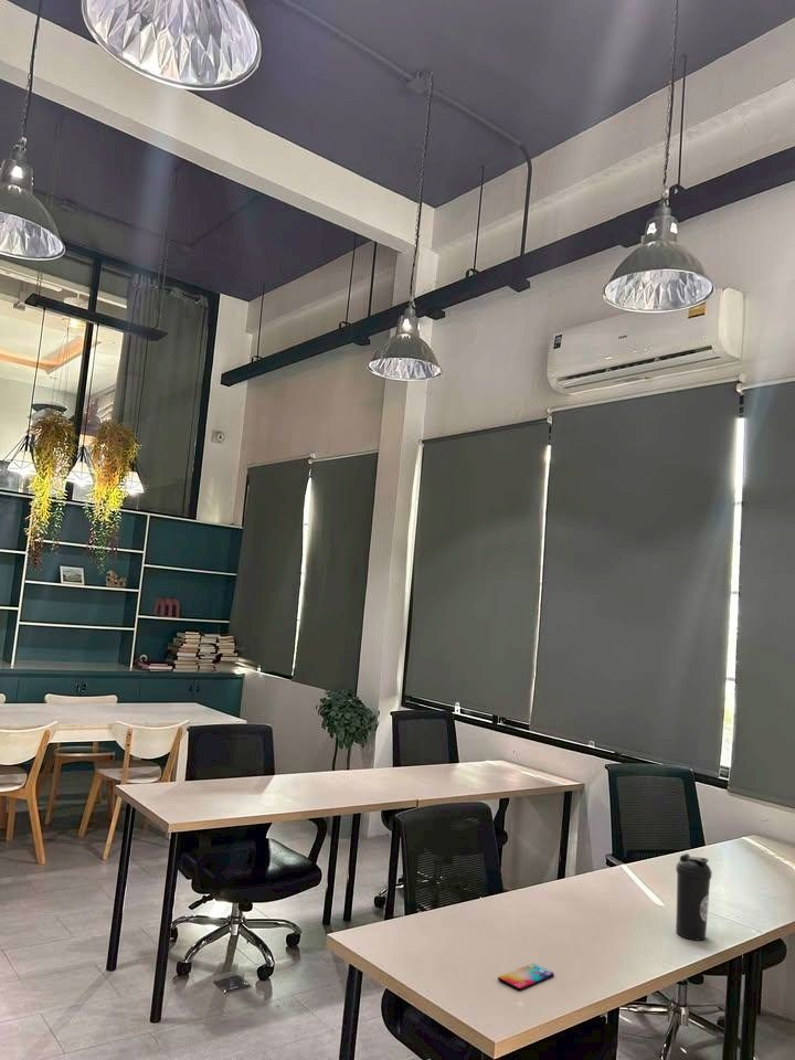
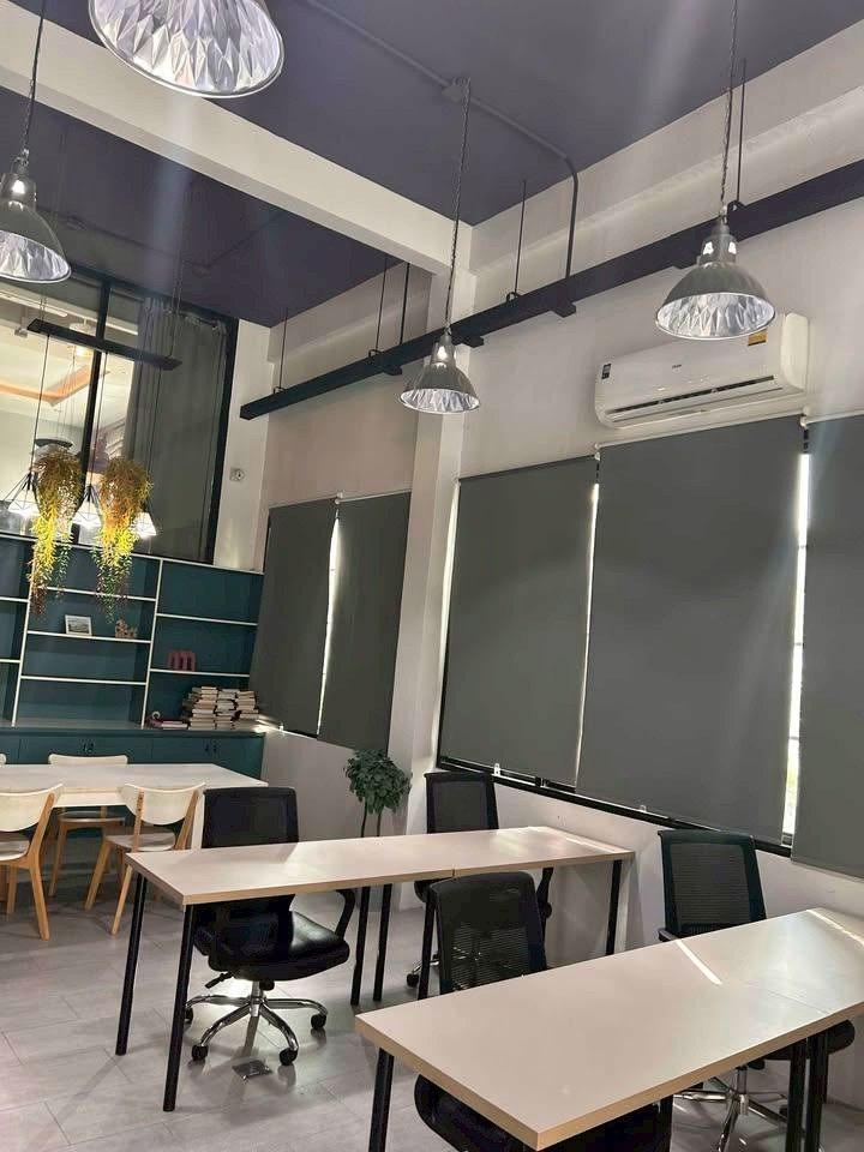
- water bottle (692, 895)
- smartphone (526, 976)
